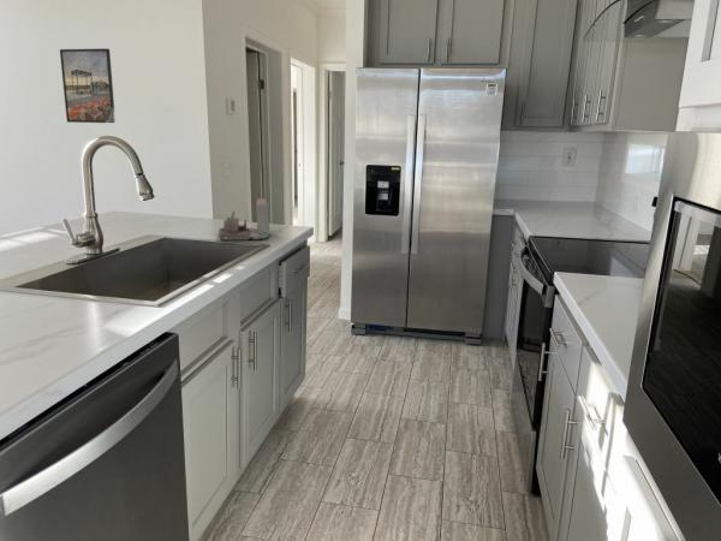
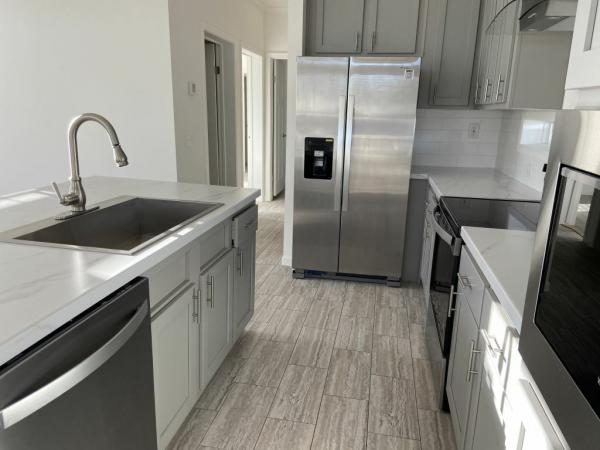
- chair (244, 220)
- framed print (88, 85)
